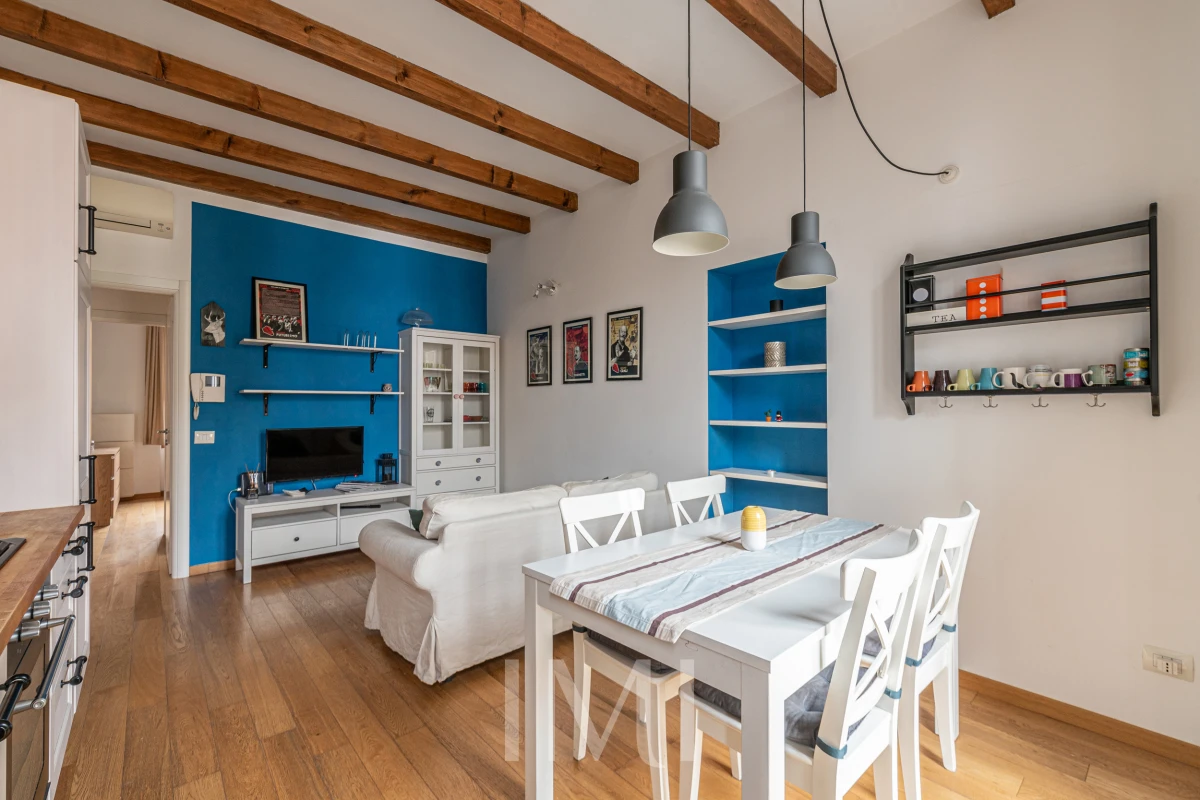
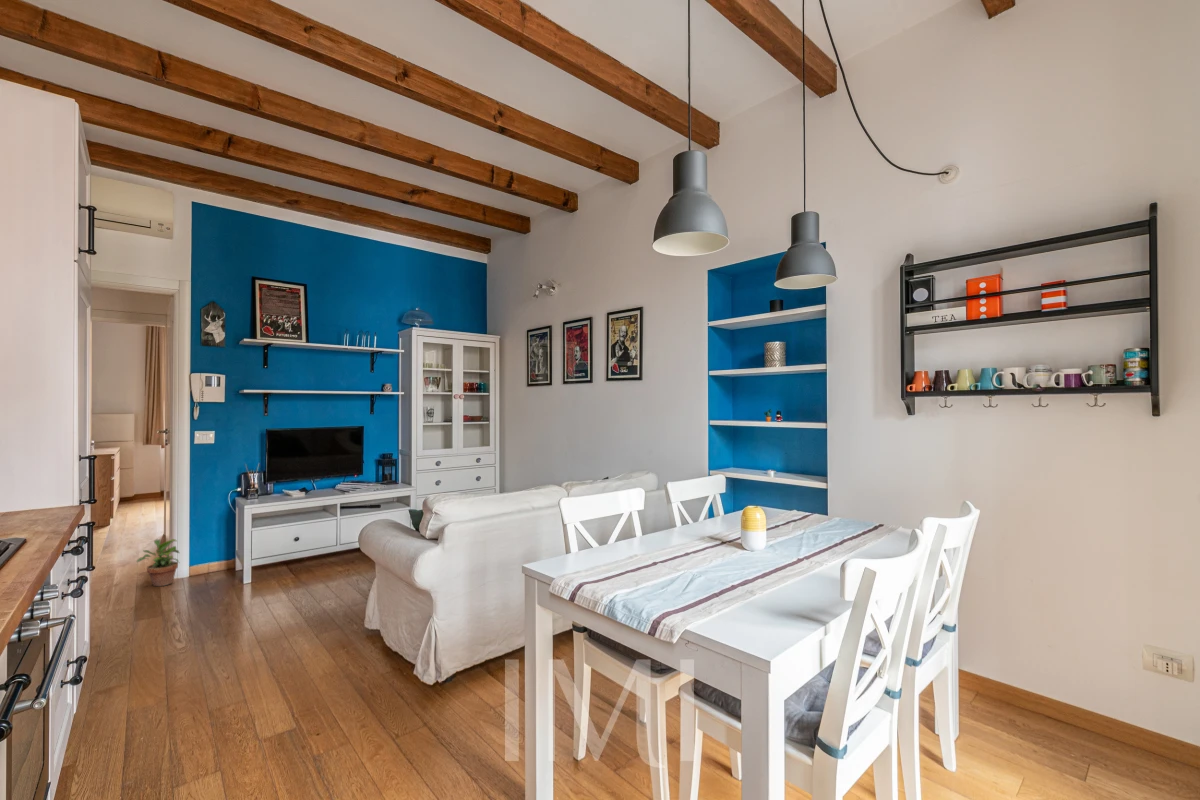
+ potted plant (158, 561)
